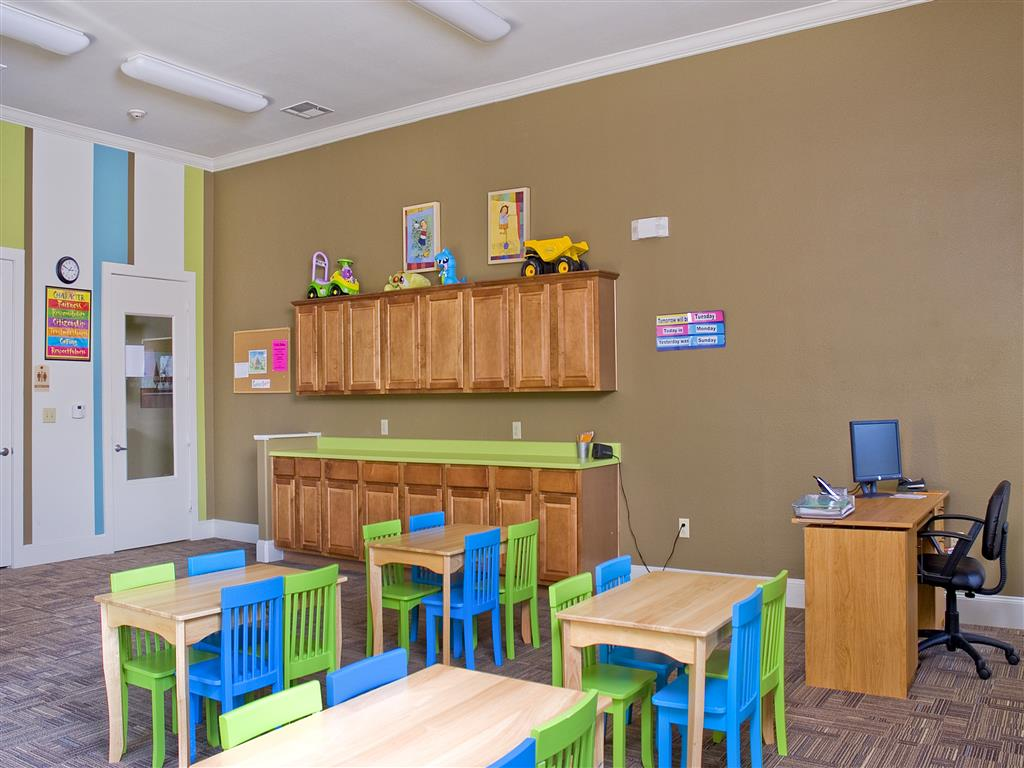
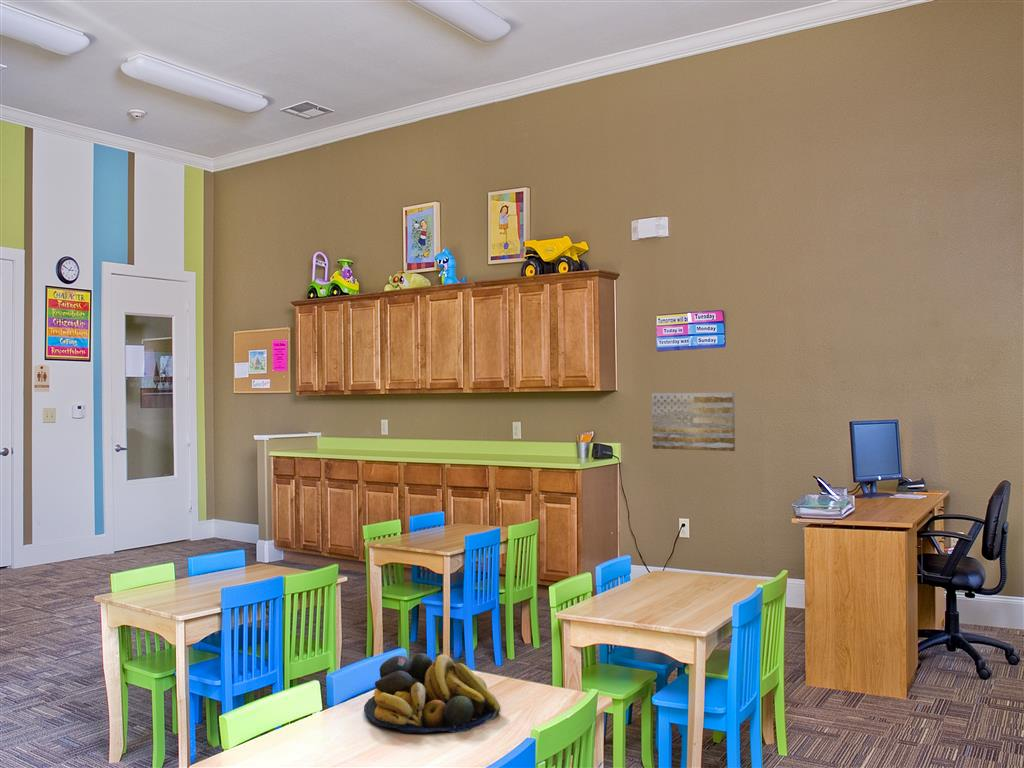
+ wall art (692, 421)
+ fruit bowl (432, 683)
